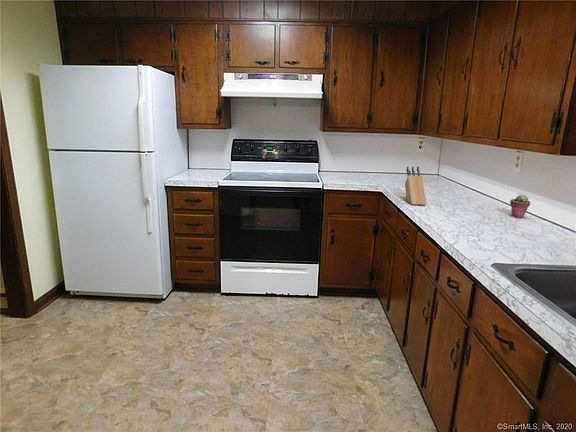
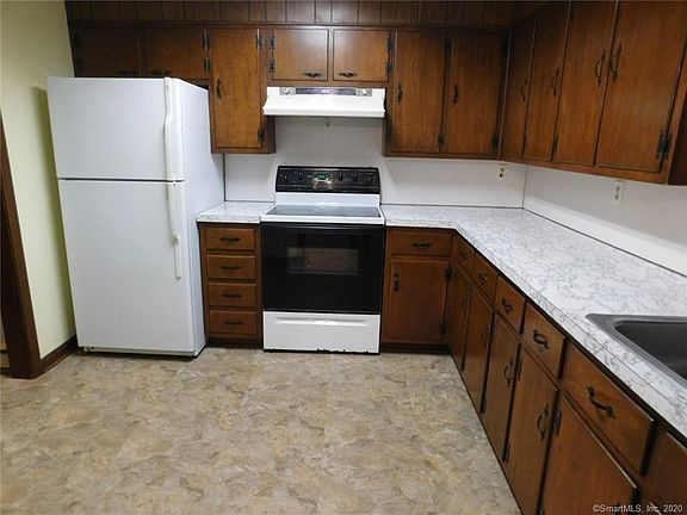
- knife block (415, 184)
- potted succulent (519, 205)
